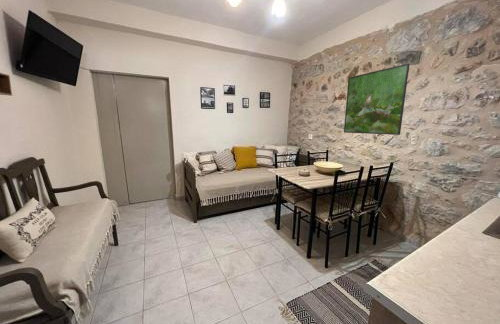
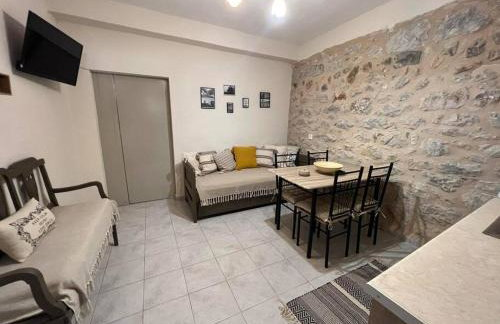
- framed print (371, 103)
